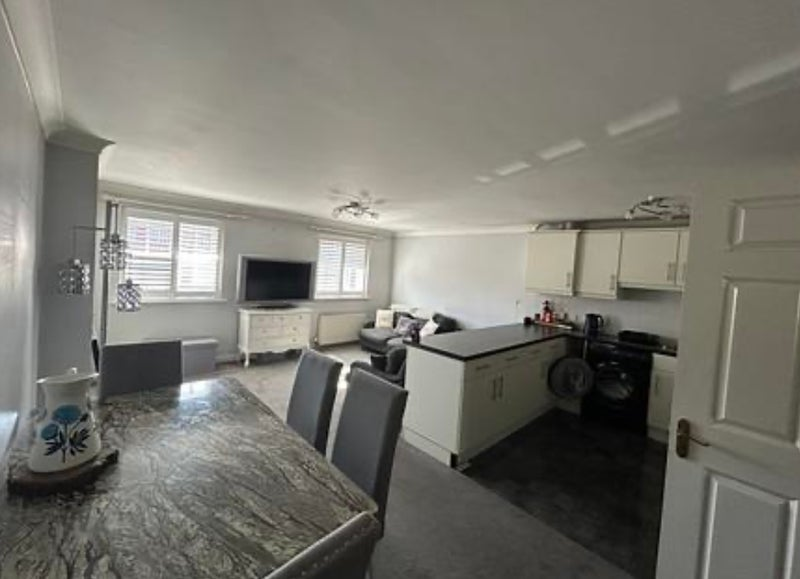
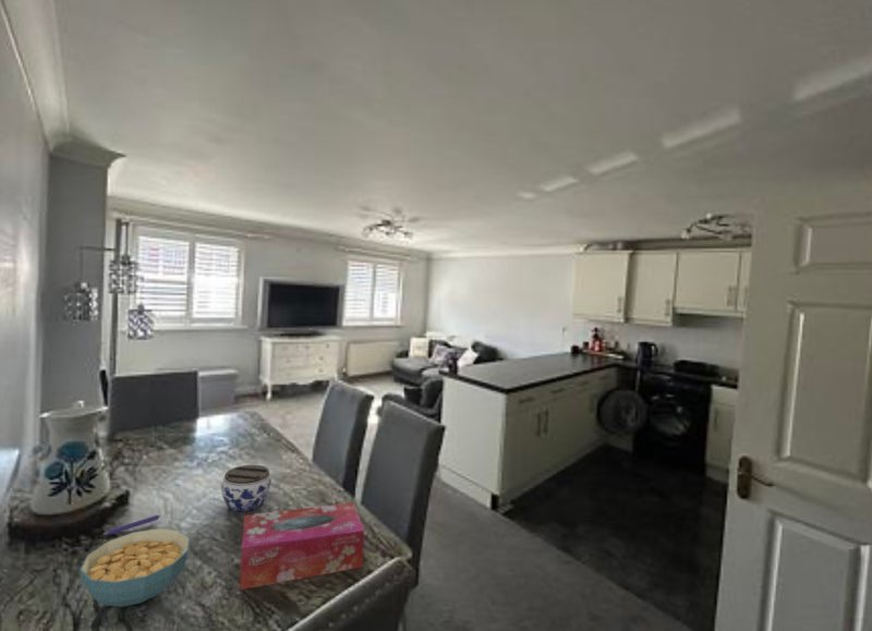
+ jar (246, 487)
+ cereal bowl (137, 573)
+ pen (132, 524)
+ tissue box (302, 541)
